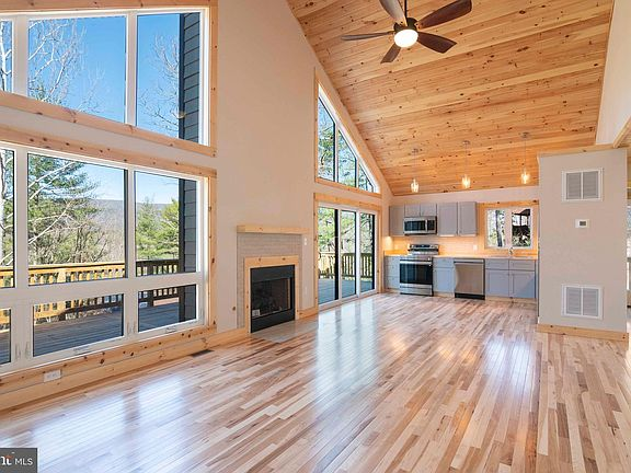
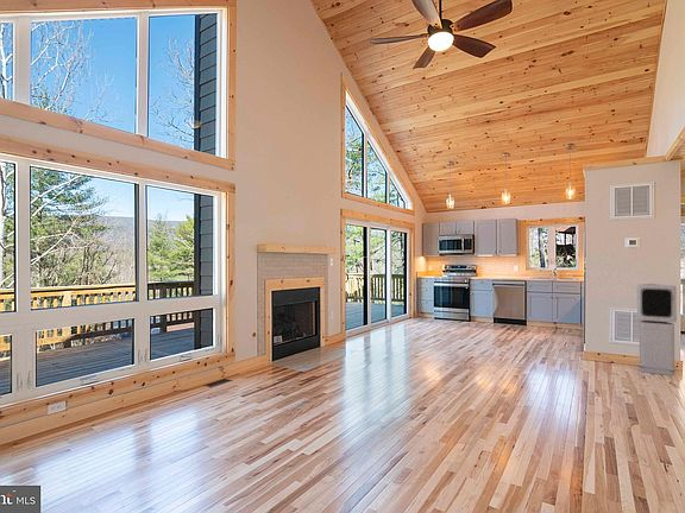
+ air purifier (655, 327)
